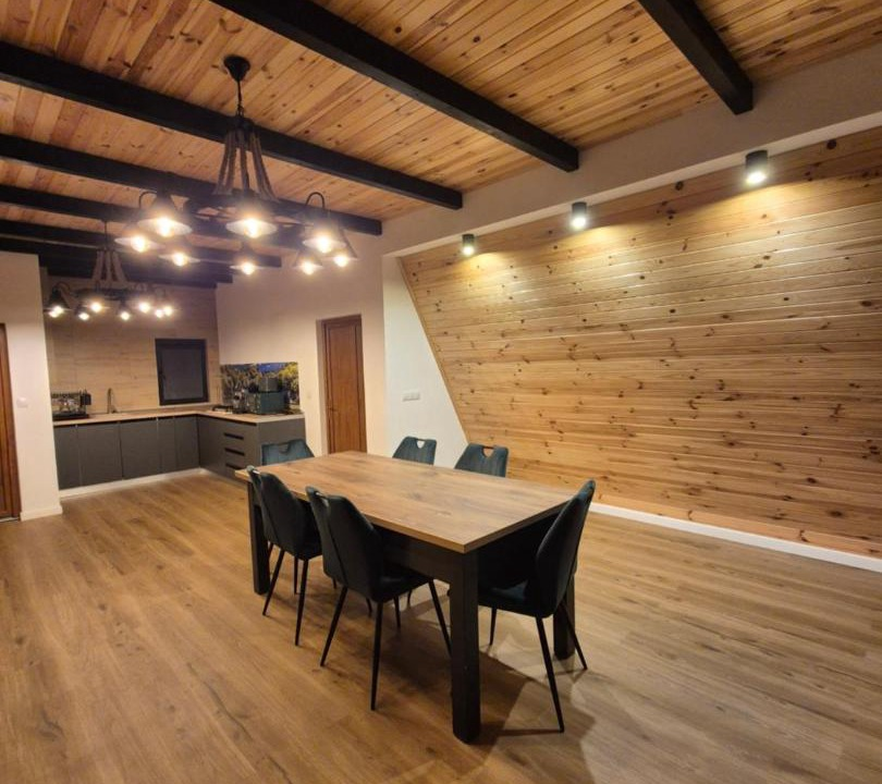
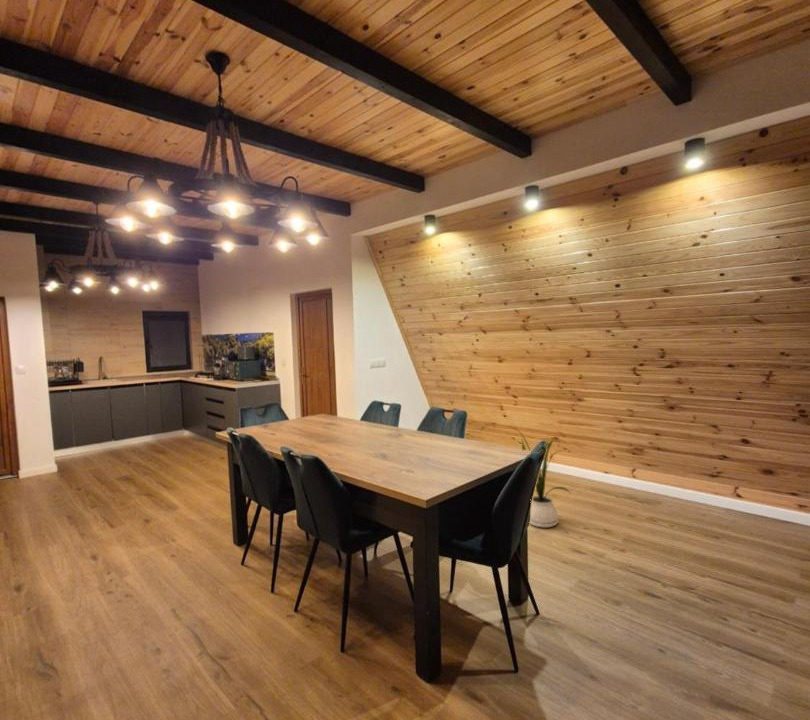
+ house plant (539, 474)
